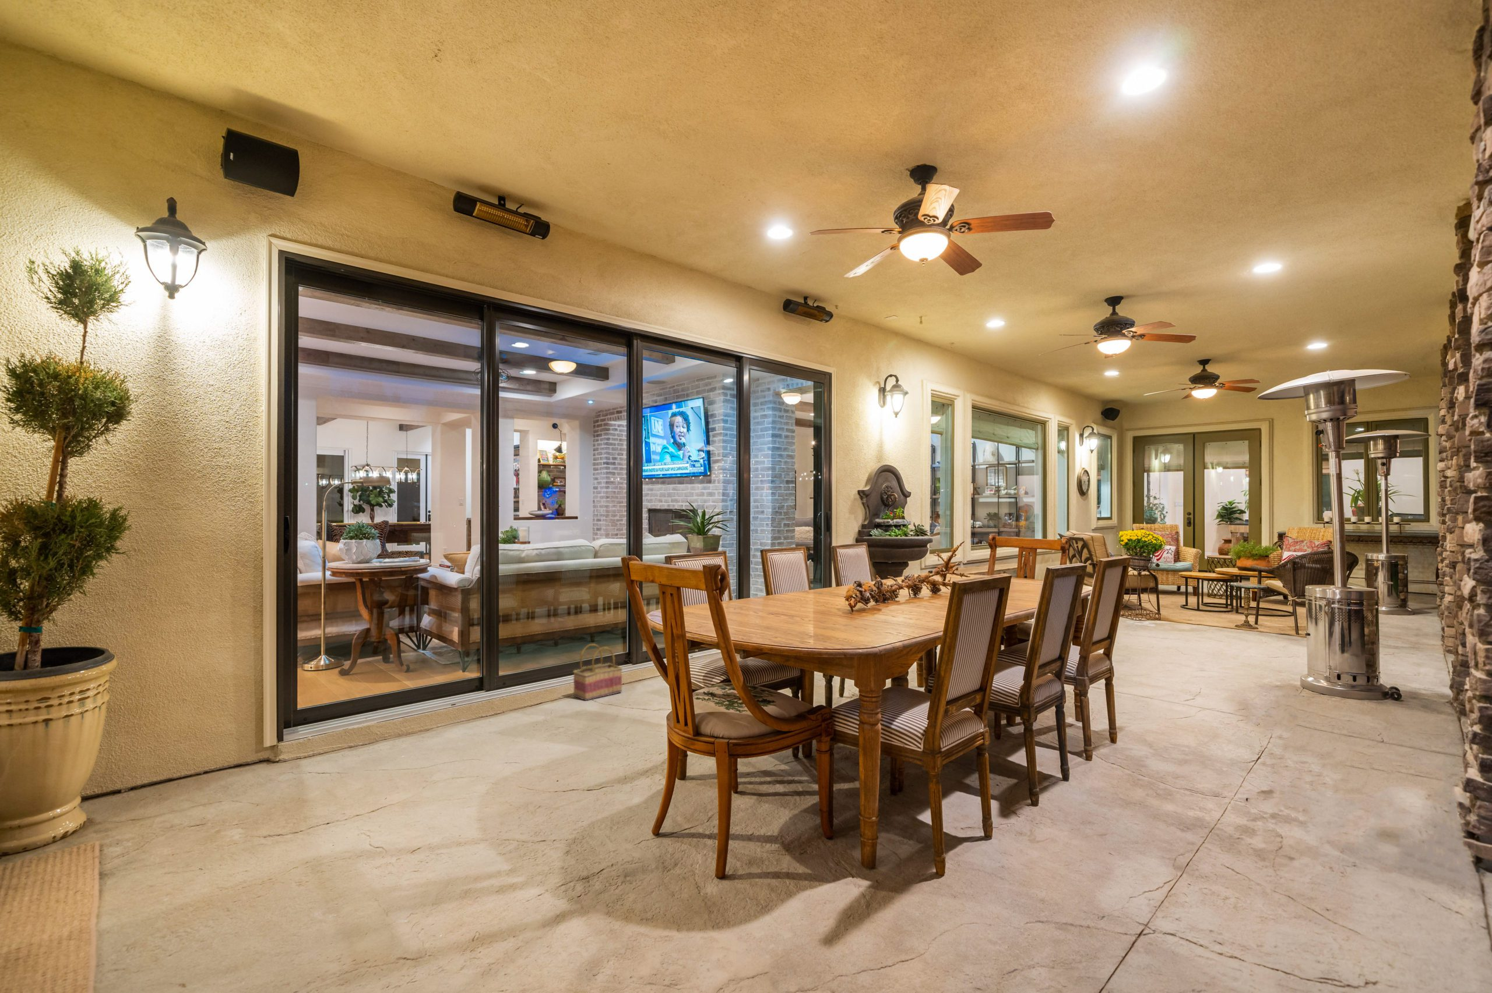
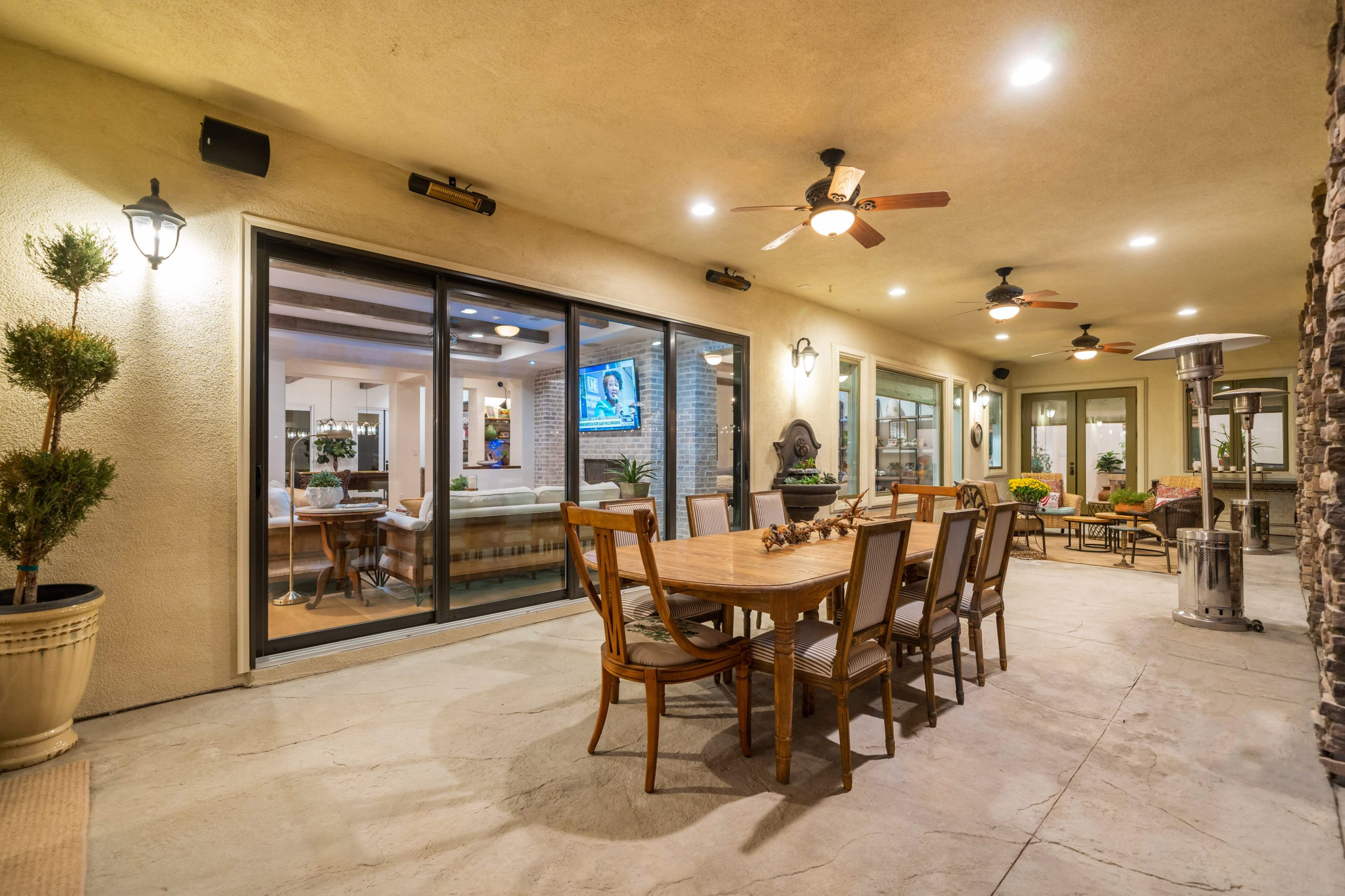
- basket (598, 669)
